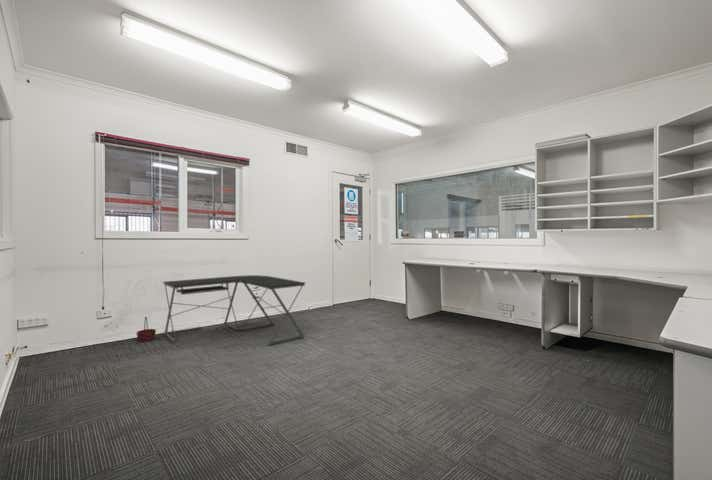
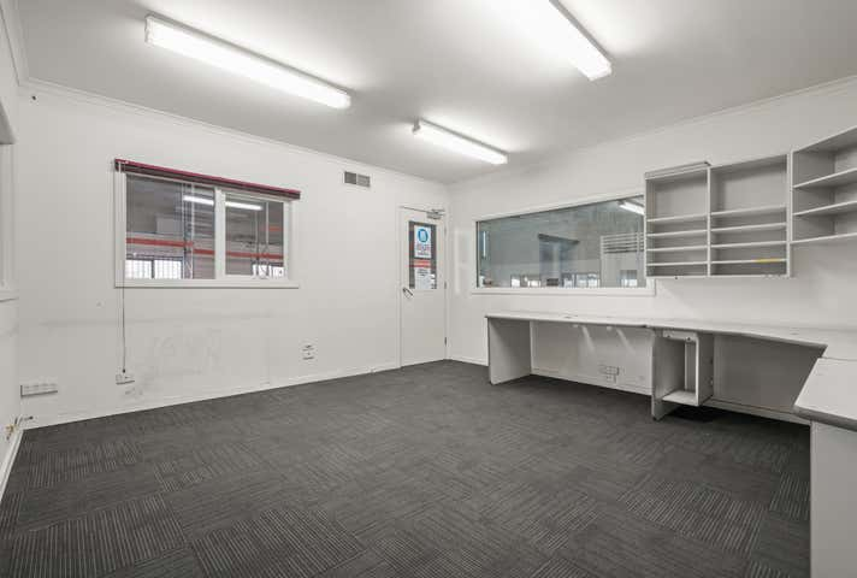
- basket (147, 328)
- desk (232, 309)
